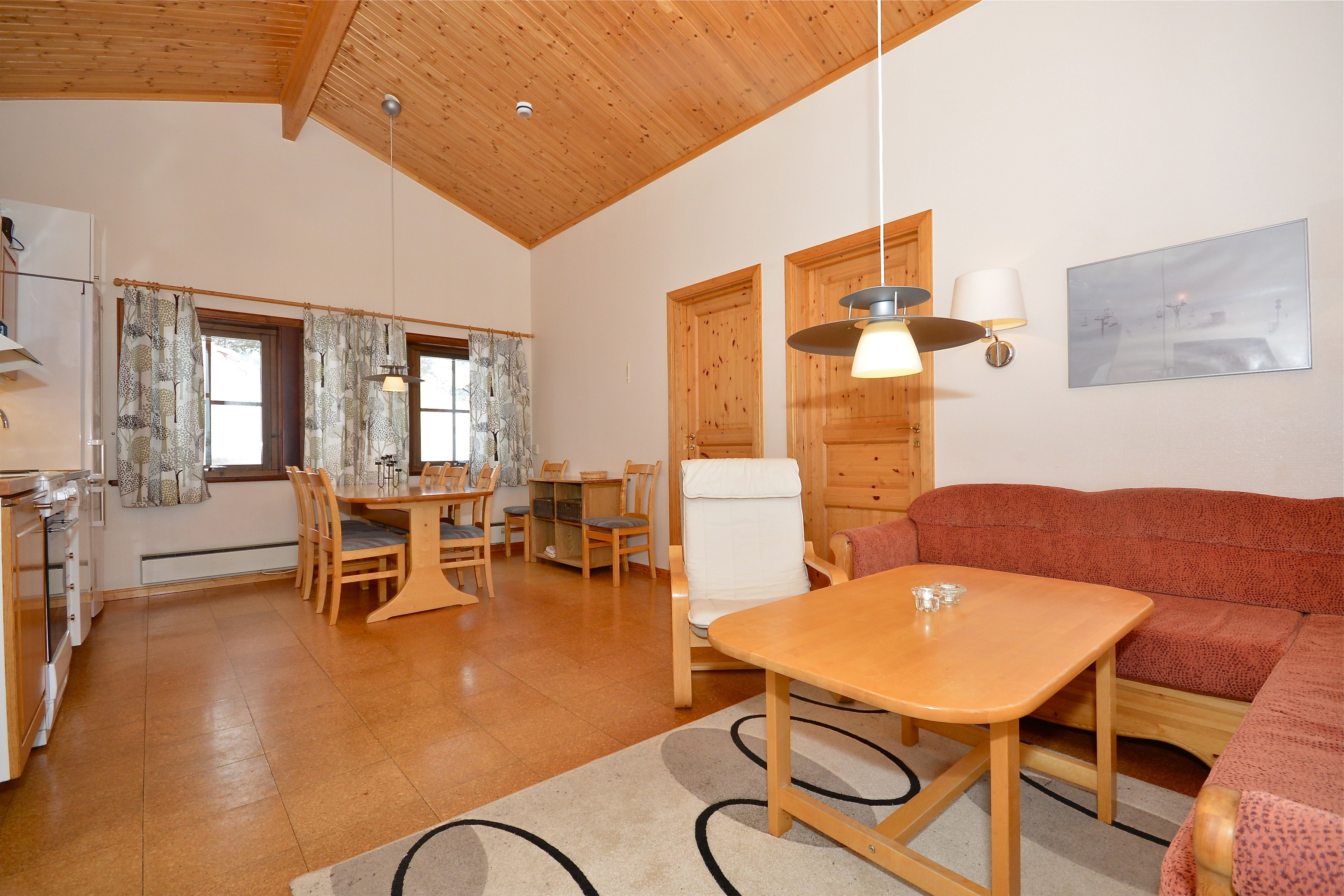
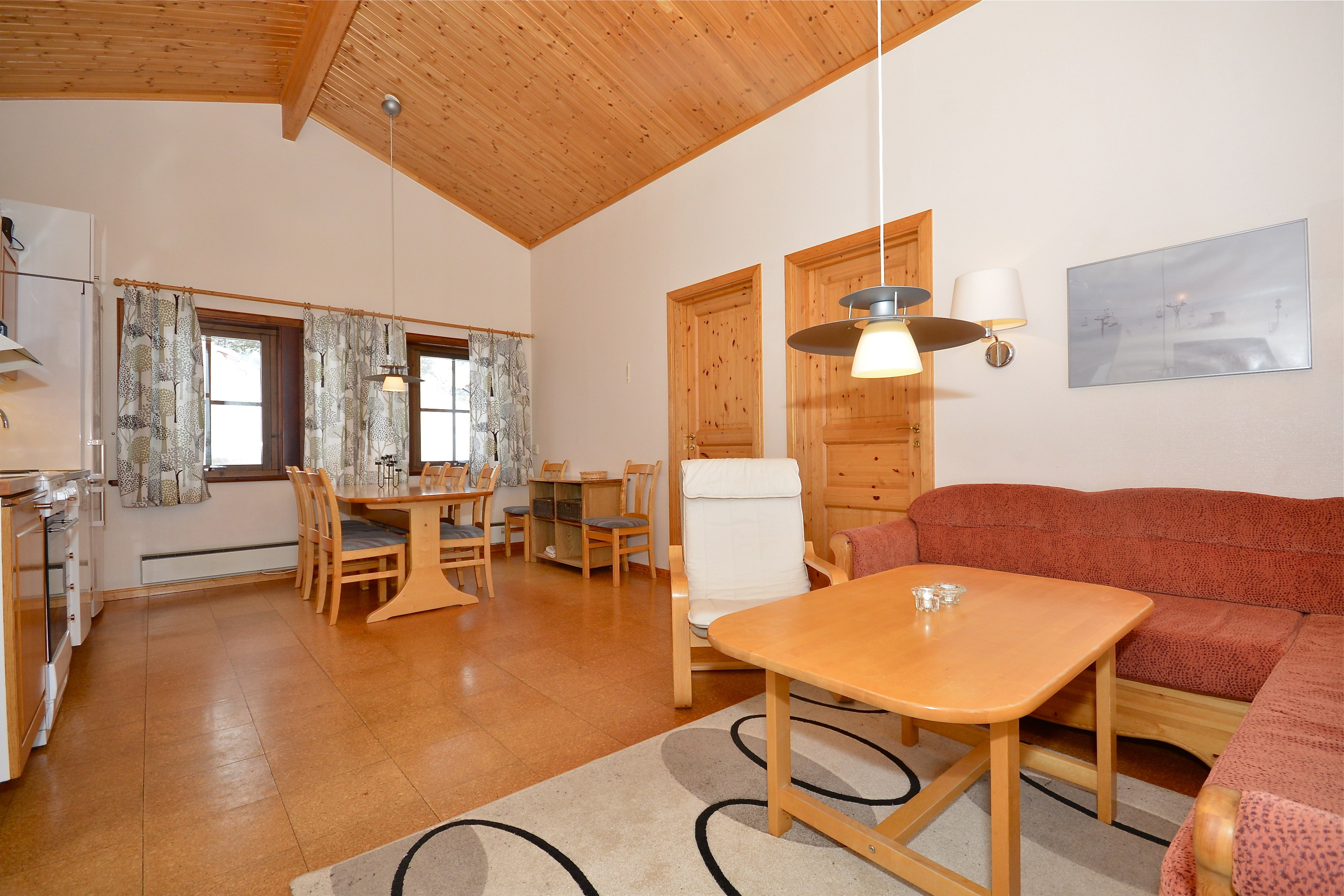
- smoke detector (525, 110)
